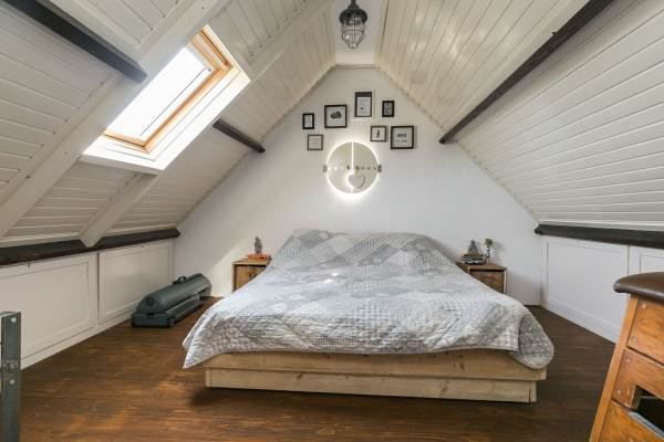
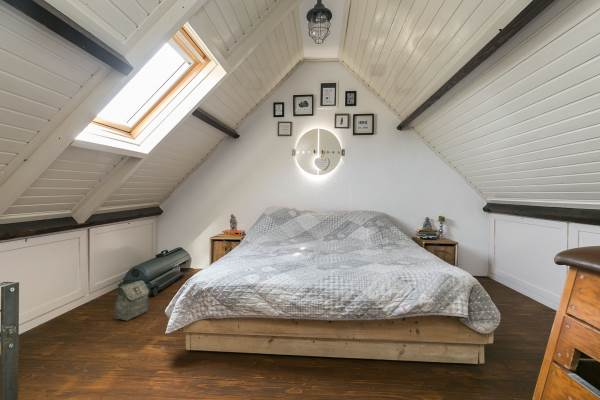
+ bag (132, 298)
